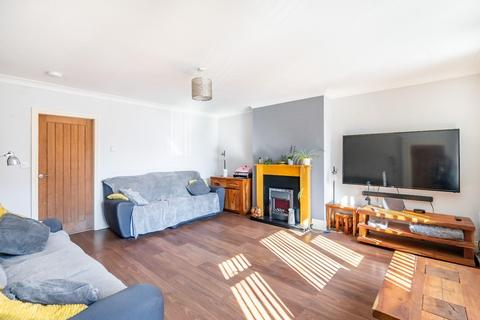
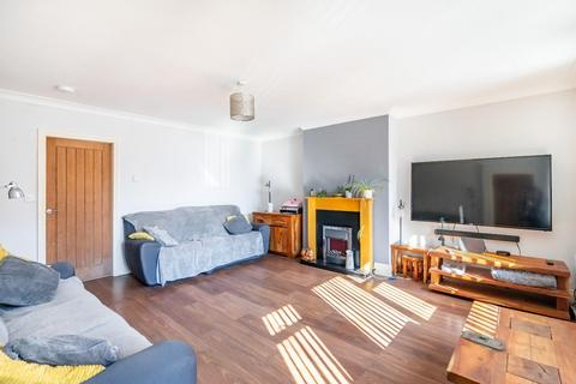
+ remote control (482, 340)
